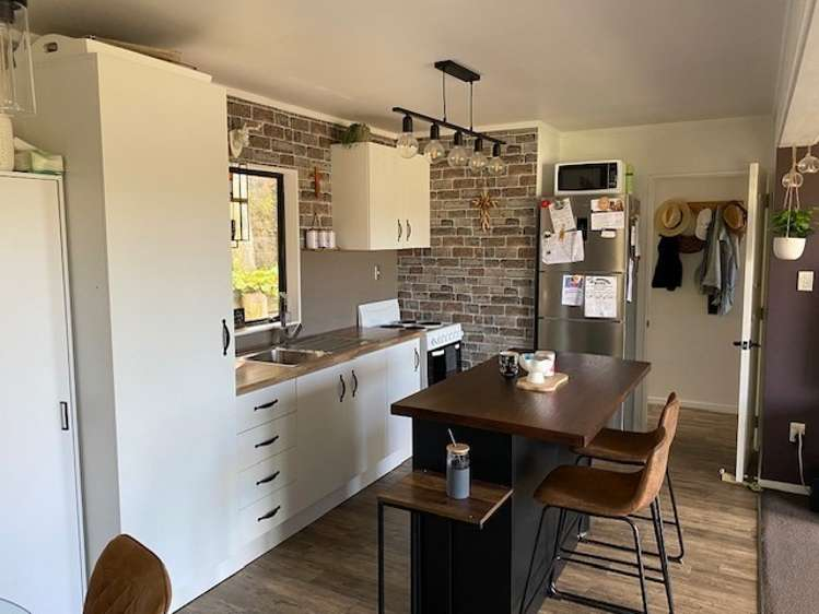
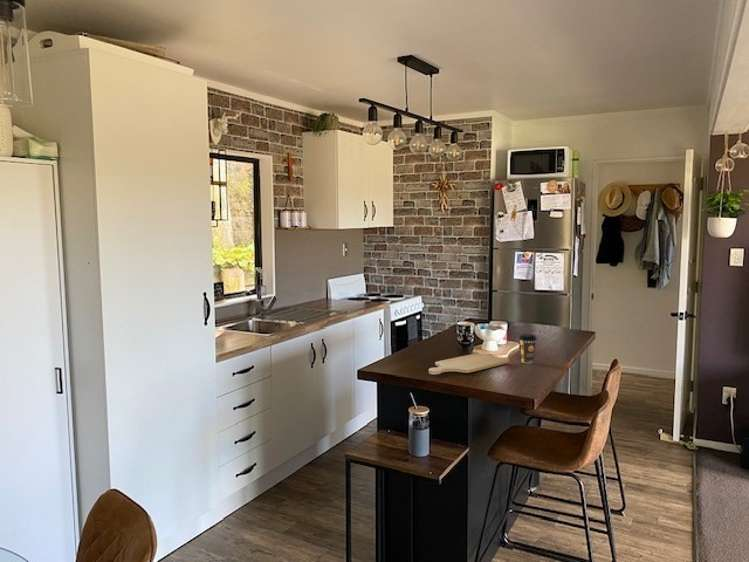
+ chopping board (463, 364)
+ coffee cup (527, 348)
